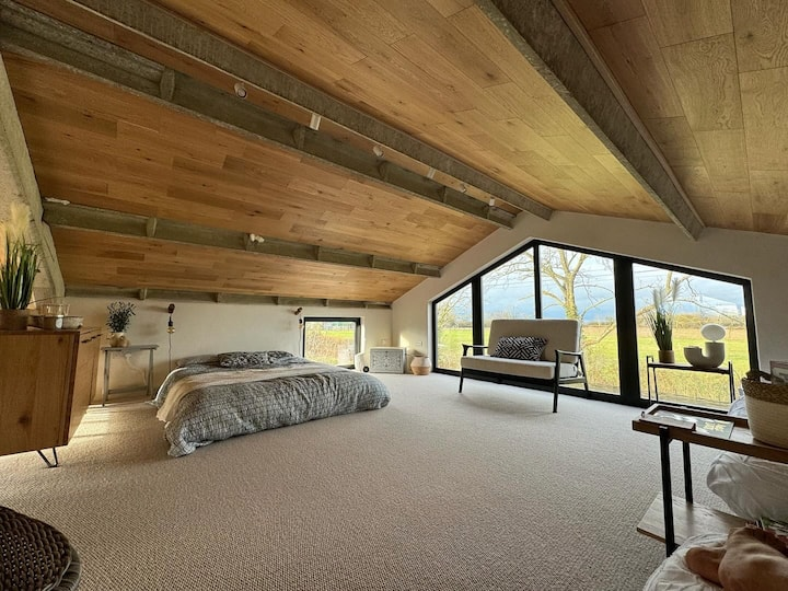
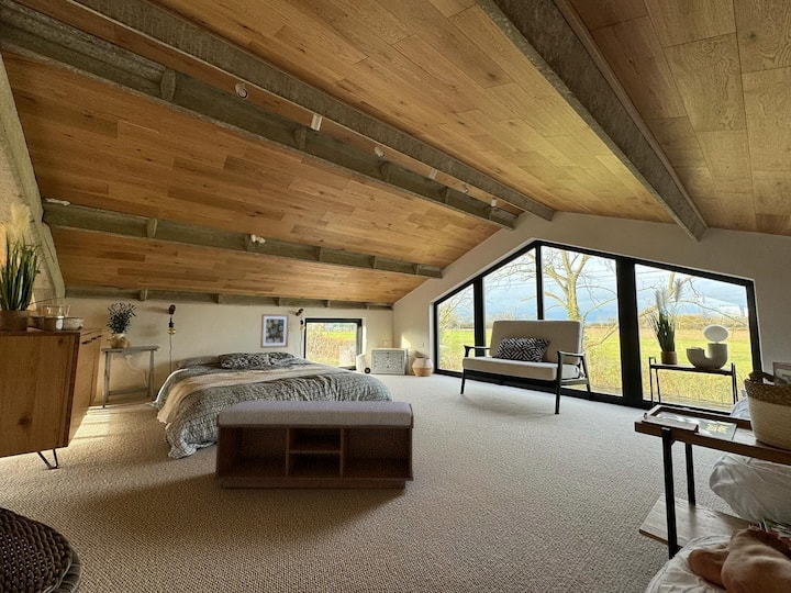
+ bench (320, 440)
+ wall art (275, 331)
